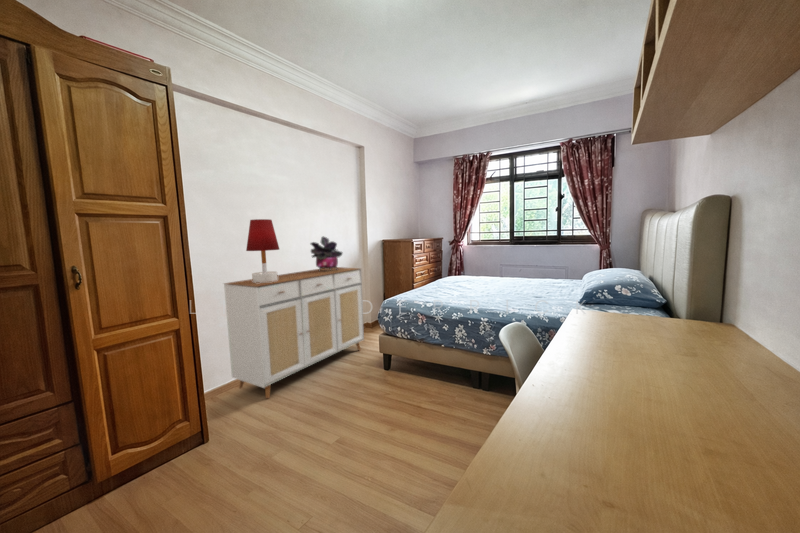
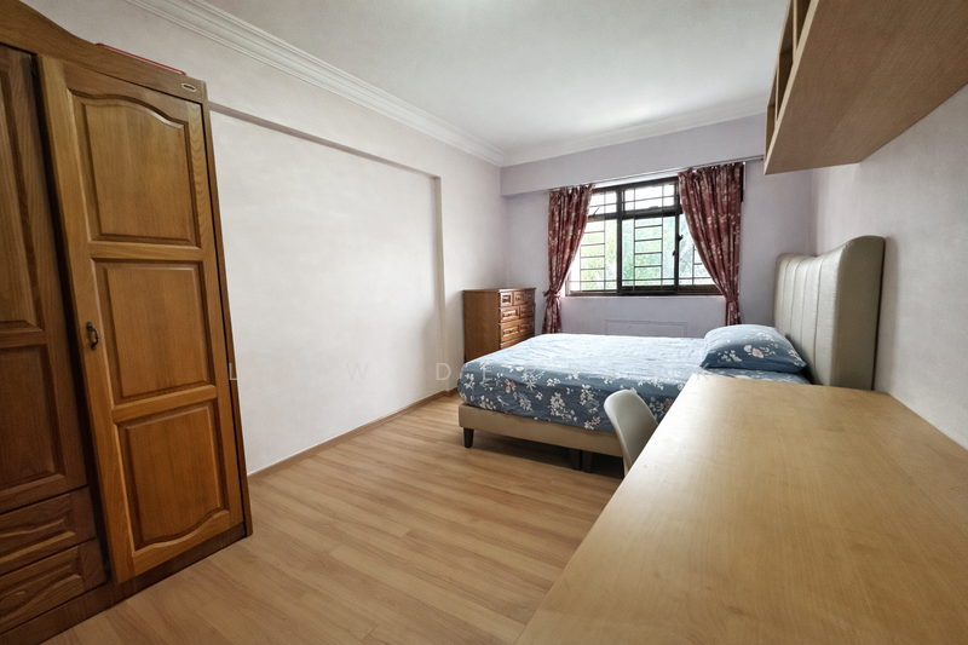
- sideboard (305, 321)
- table lamp (263, 250)
- potted plant (326, 253)
